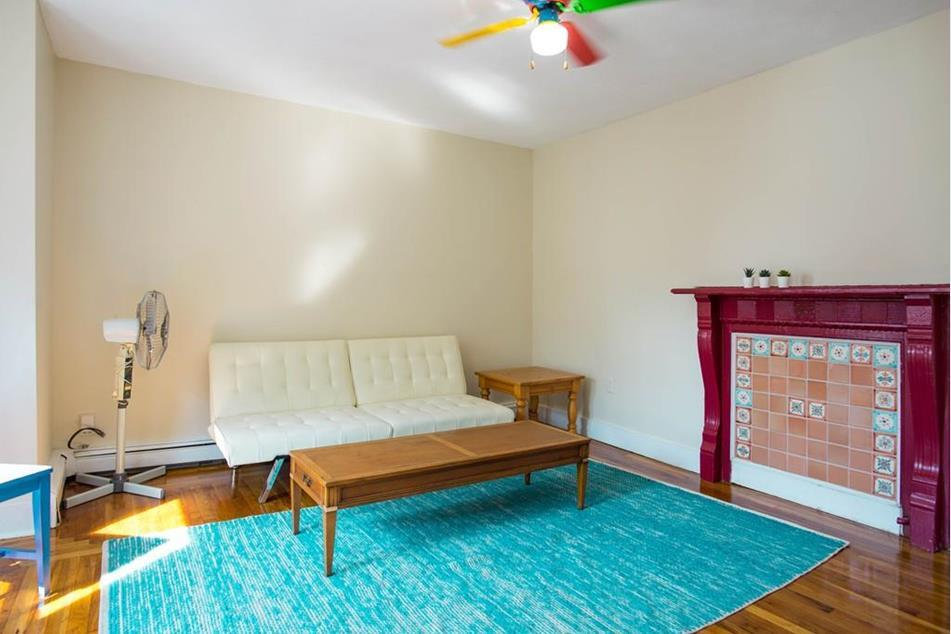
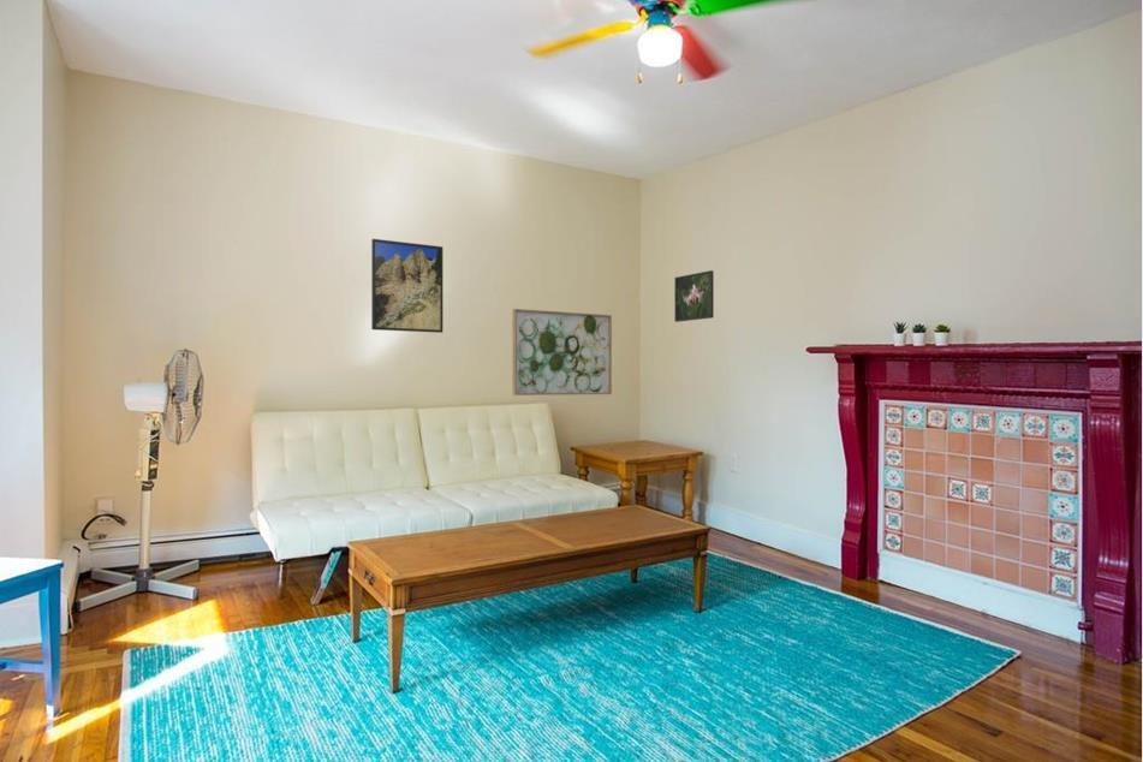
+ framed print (407, 286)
+ wall art (565, 353)
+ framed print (693, 297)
